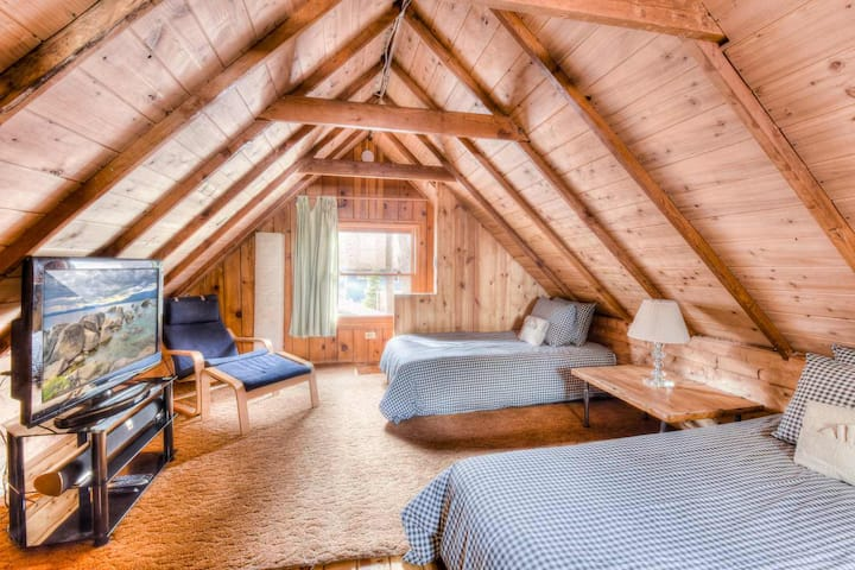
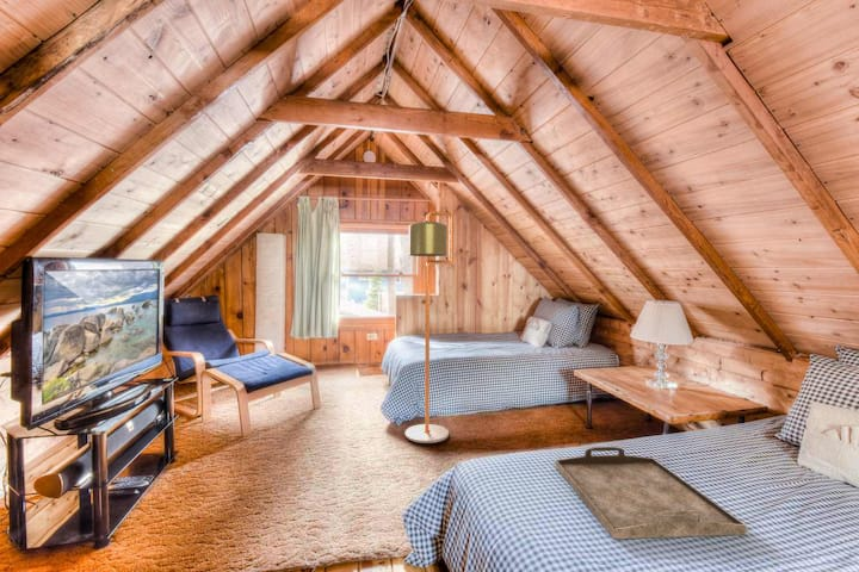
+ floor lamp (428, 323)
+ serving tray (636, 484)
